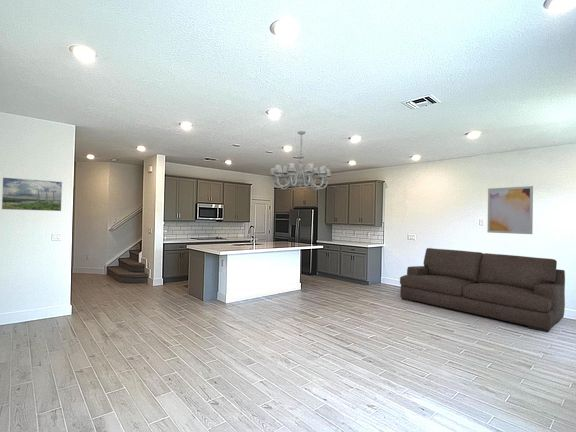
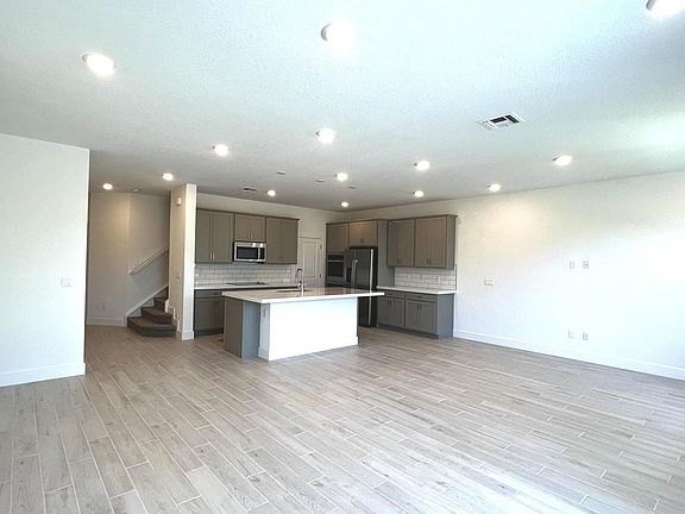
- chandelier (300, 160)
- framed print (33, 195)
- wall art (509, 210)
- sofa (474, 280)
